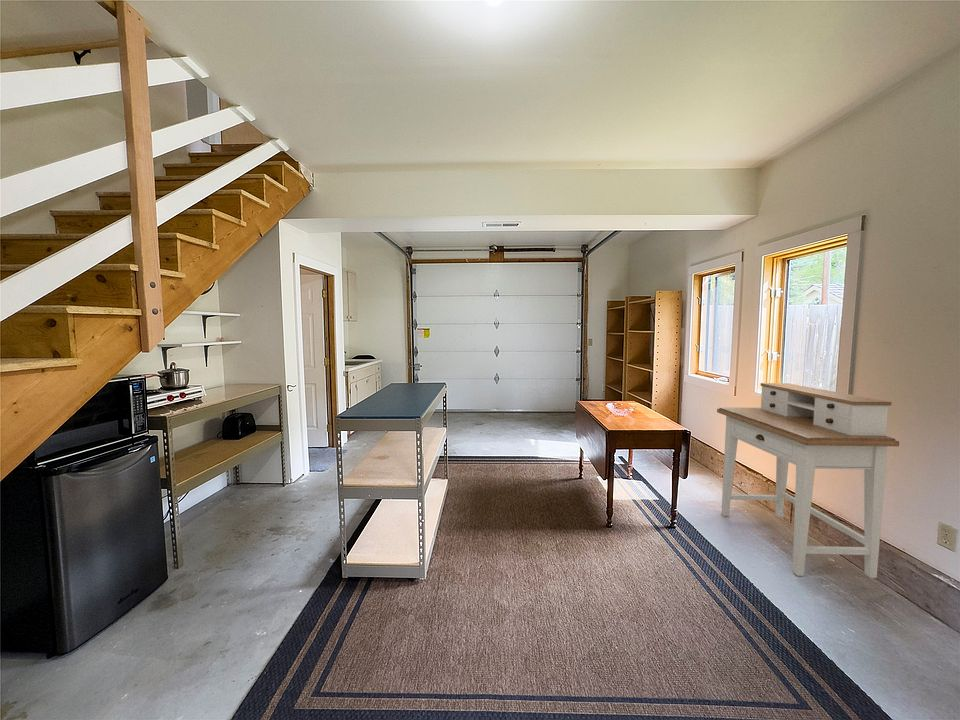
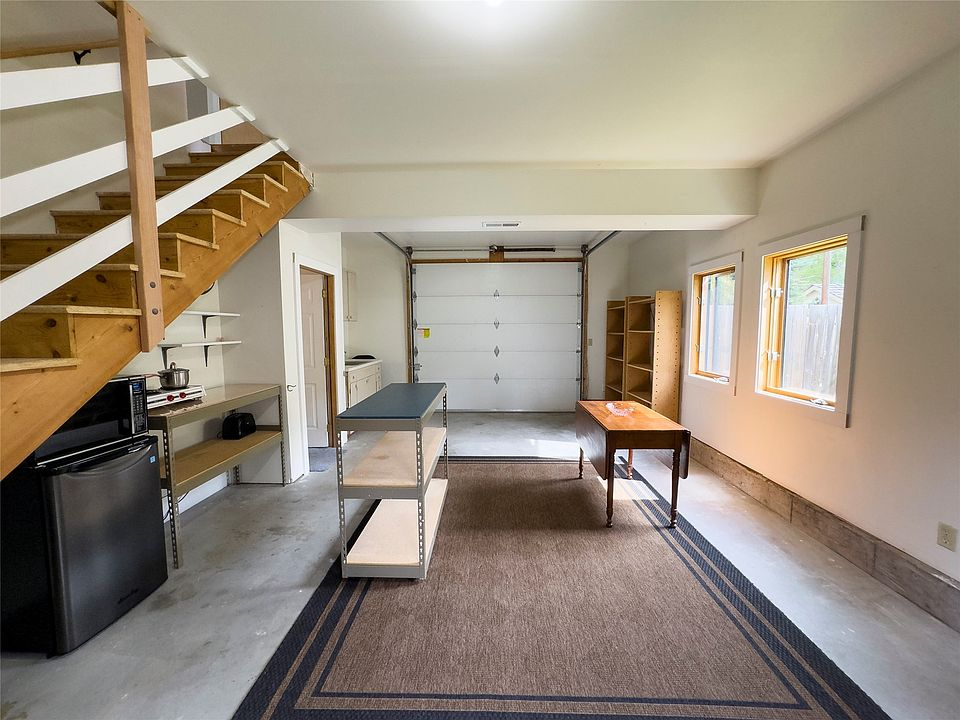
- desk (787, 467)
